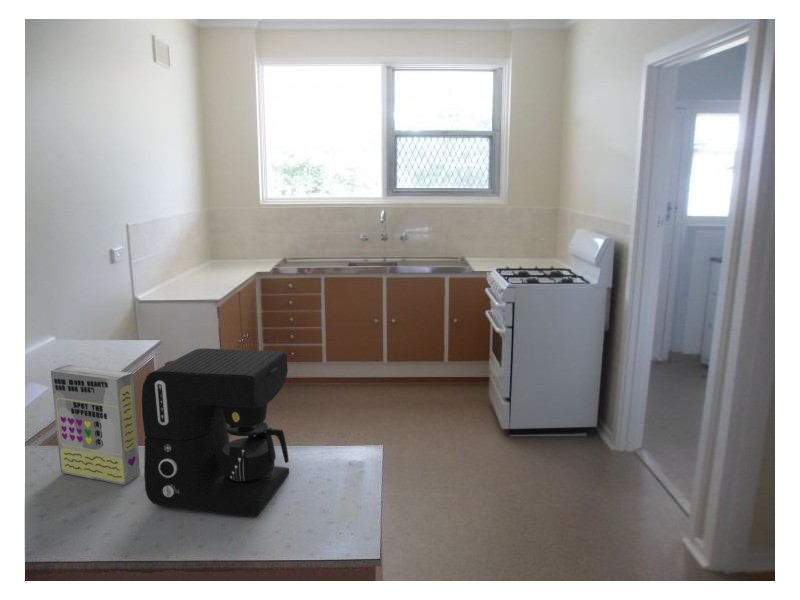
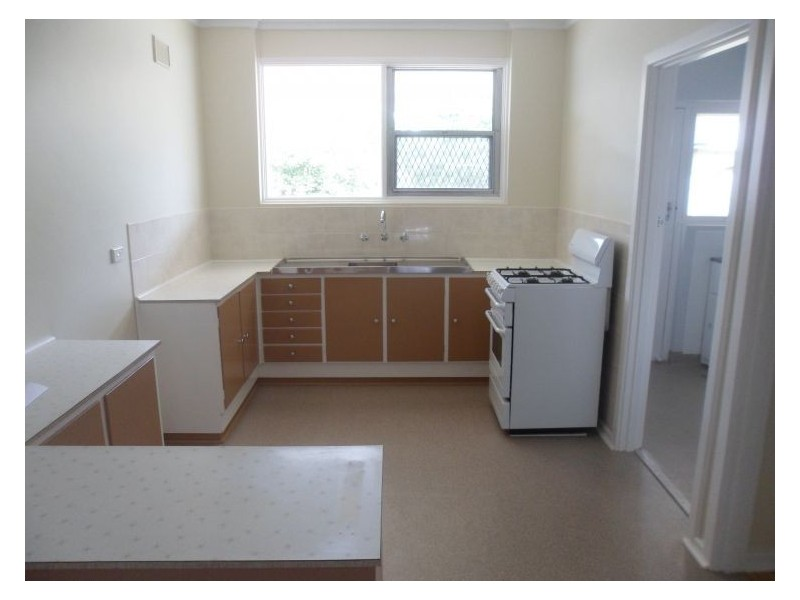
- cereal box (96, 423)
- coffee maker (224, 427)
